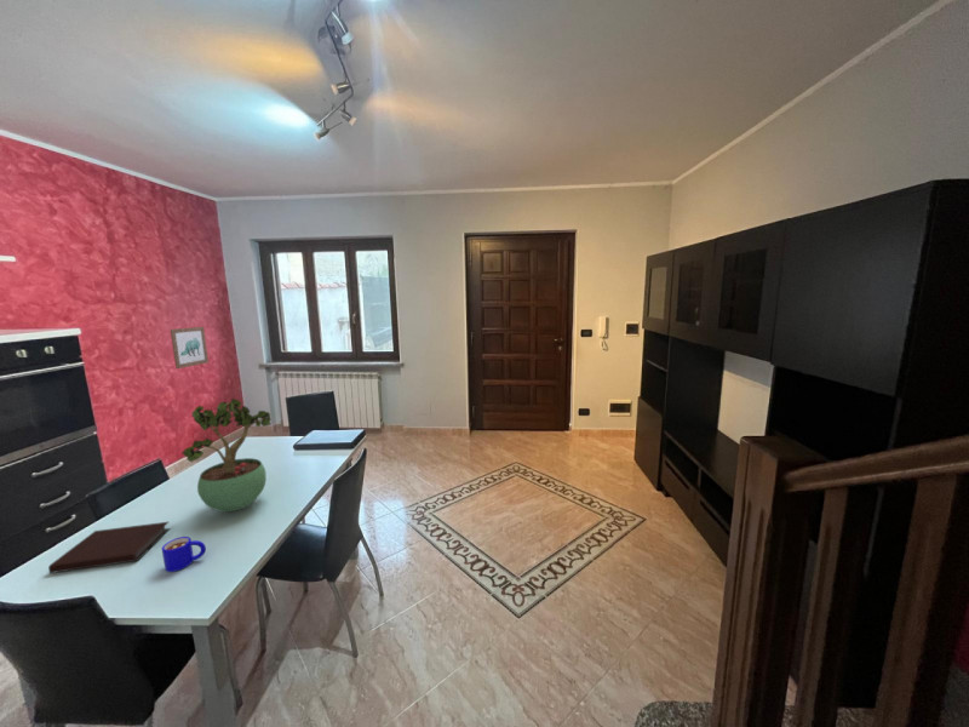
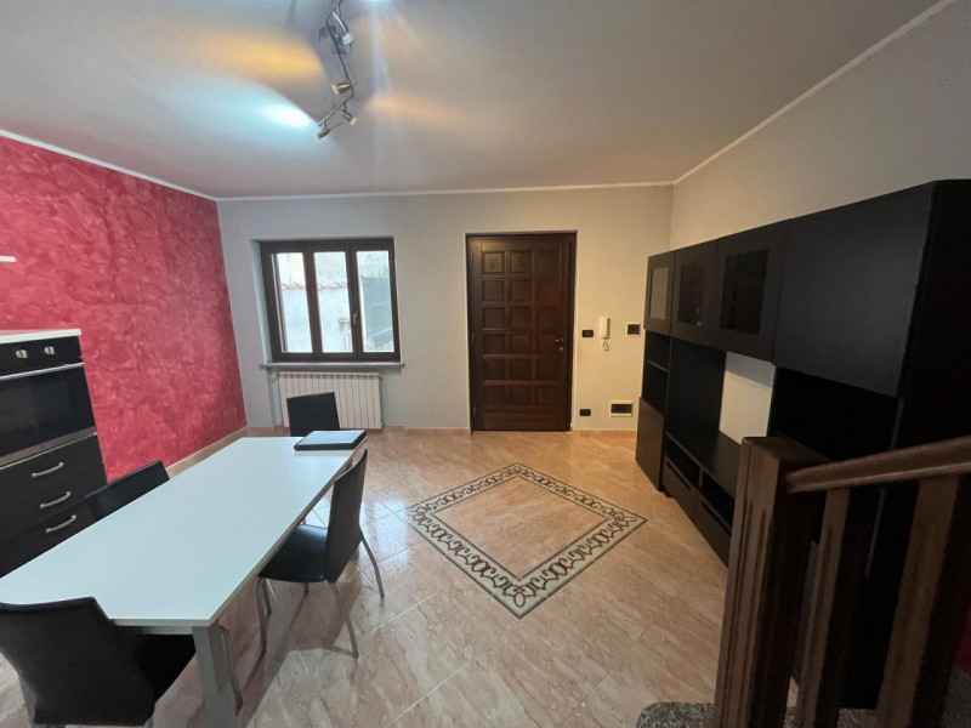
- mug (185, 551)
- wall art (190, 347)
- notebook (114, 545)
- potted plant (233, 453)
